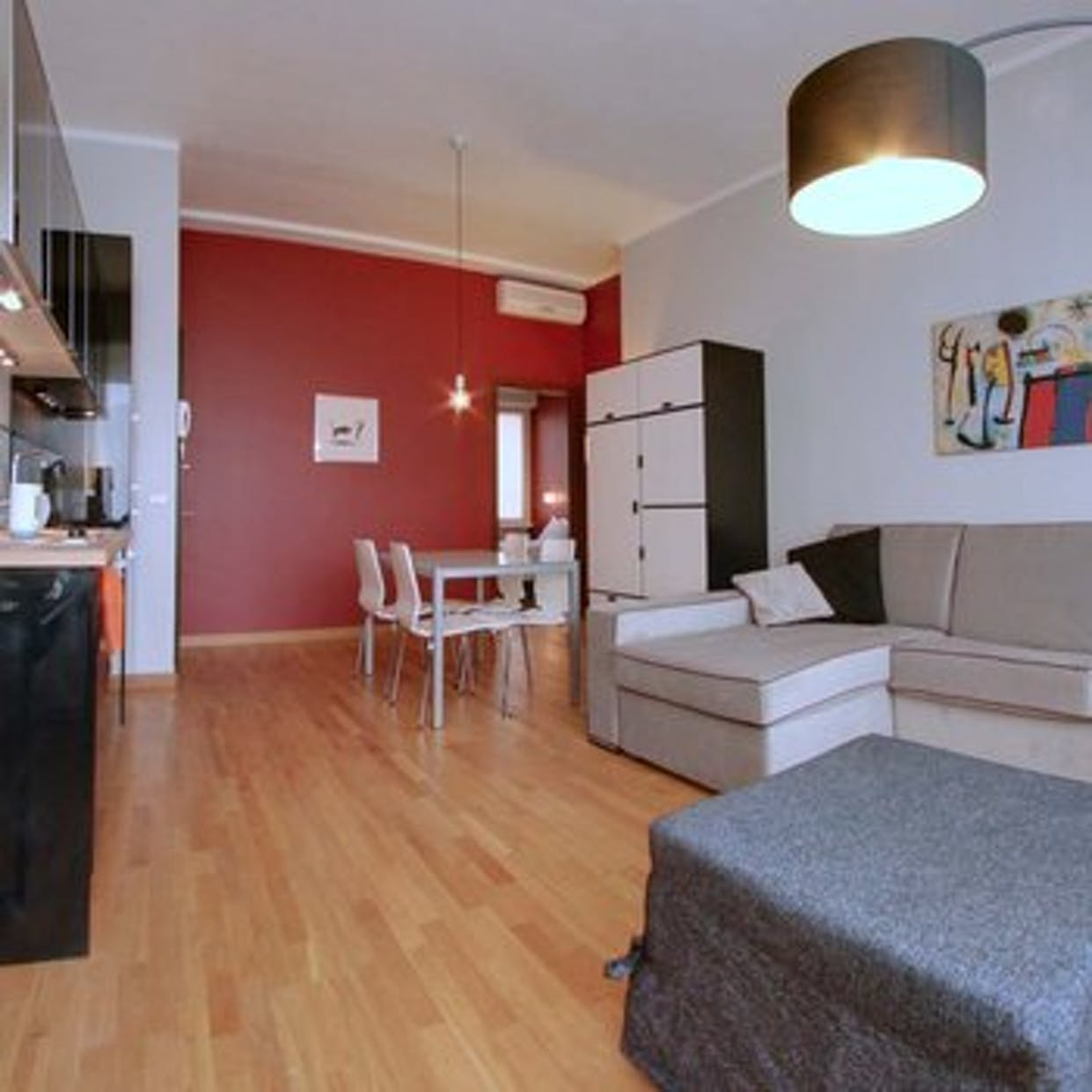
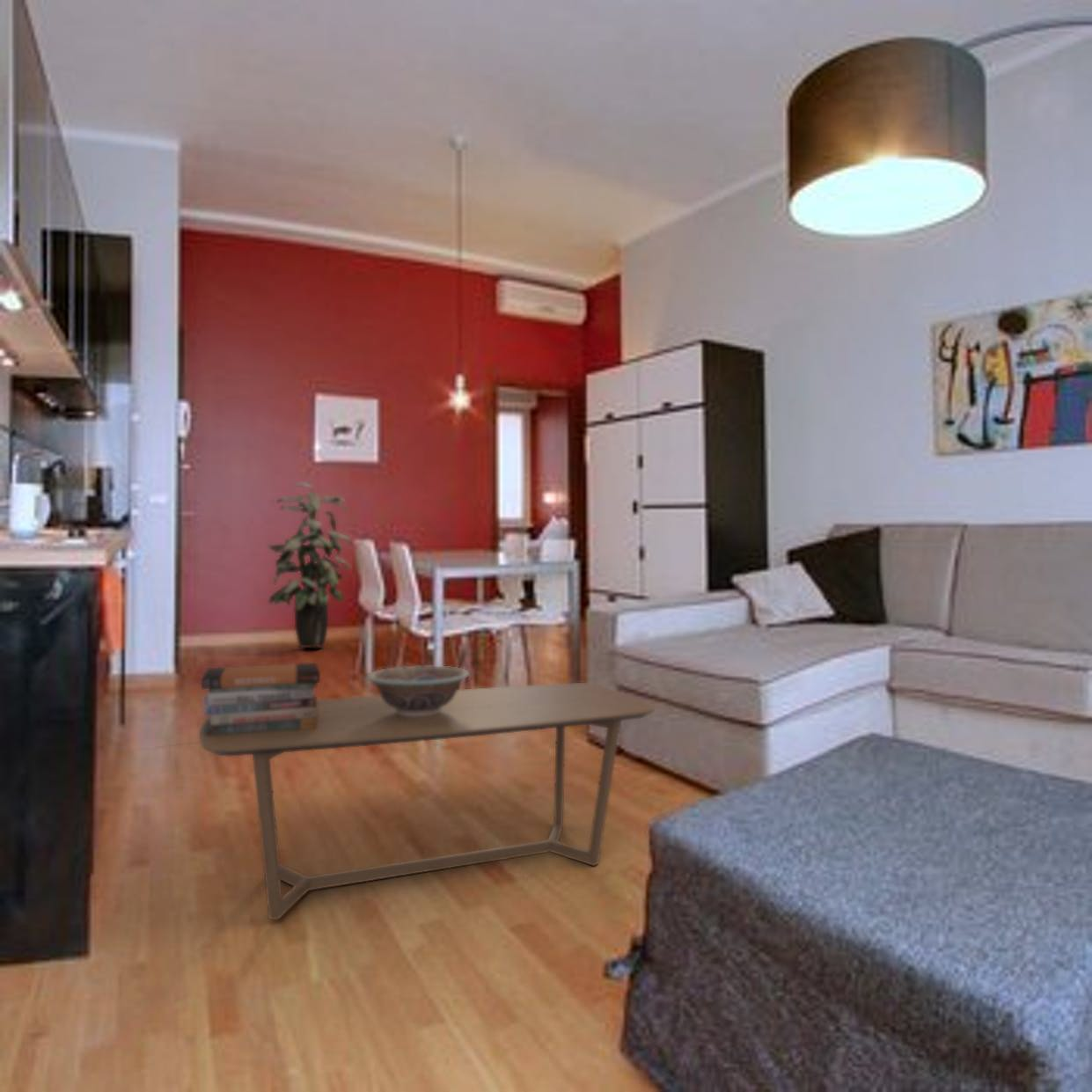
+ coffee table (428, 740)
+ indoor plant (308, 565)
+ book stack (261, 696)
+ decorative bowl (418, 692)
